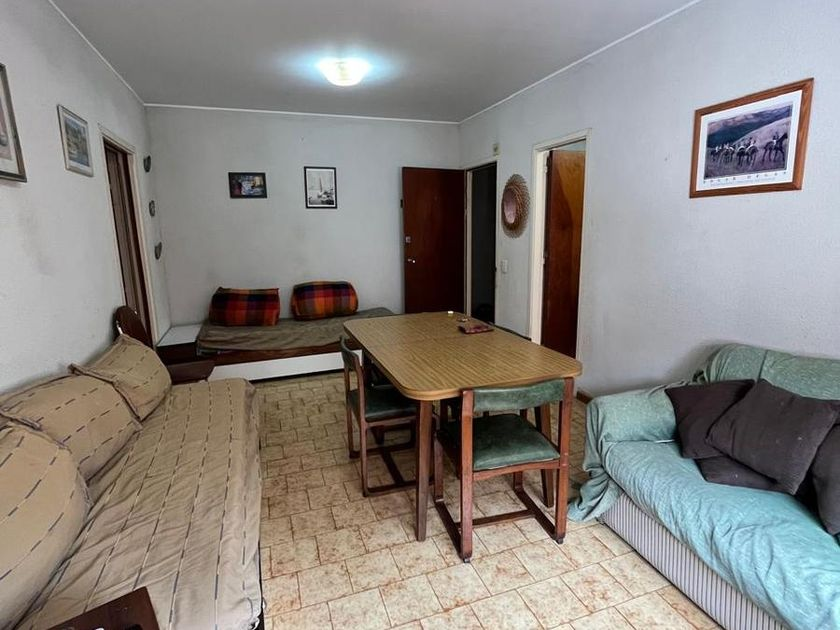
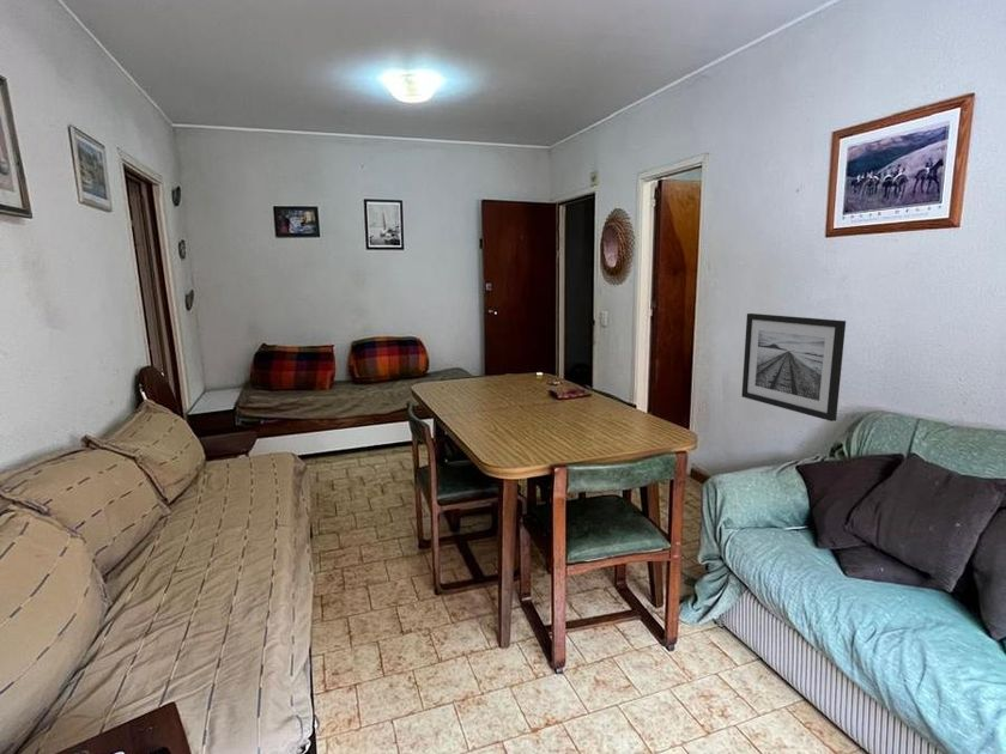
+ wall art (788, 363)
